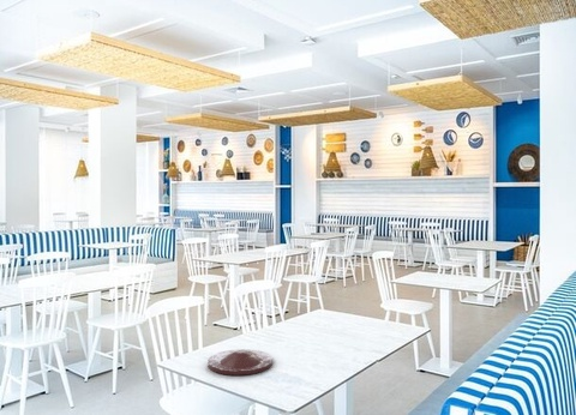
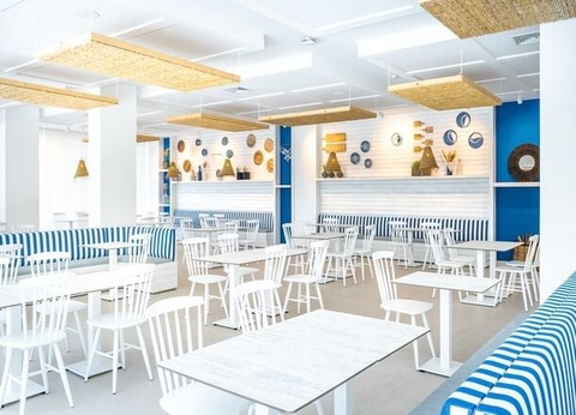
- plate (240, 356)
